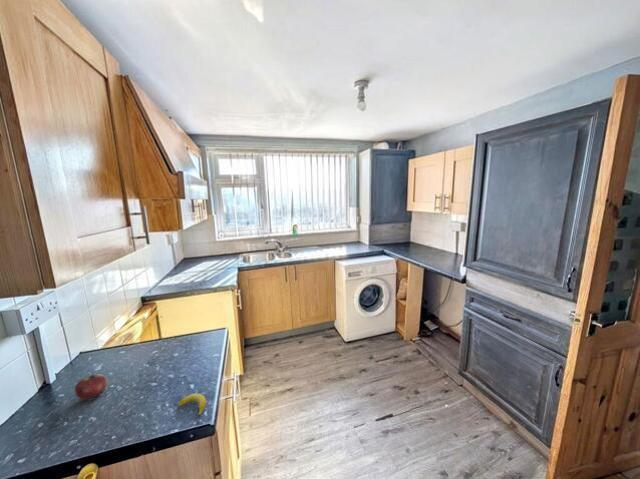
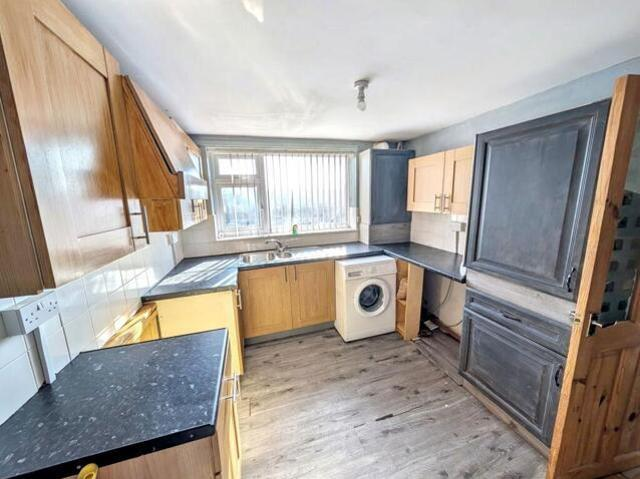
- apple (91, 385)
- banana (195, 401)
